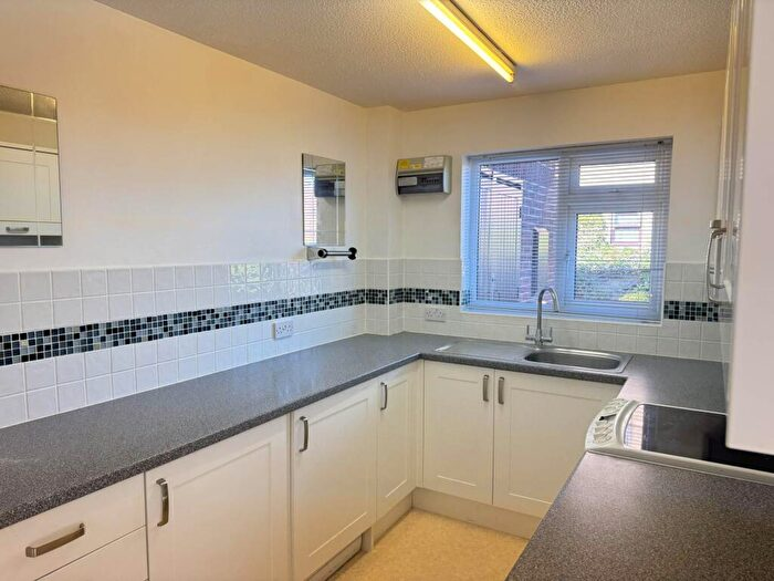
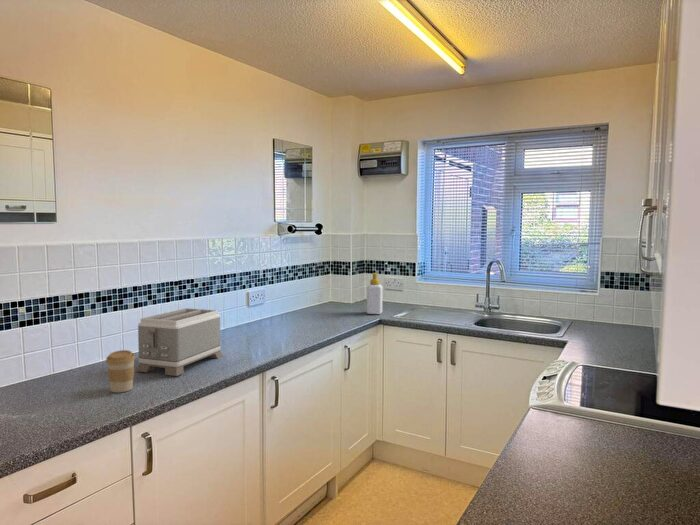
+ coffee cup (121, 370)
+ soap bottle (374, 293)
+ toaster (179, 339)
